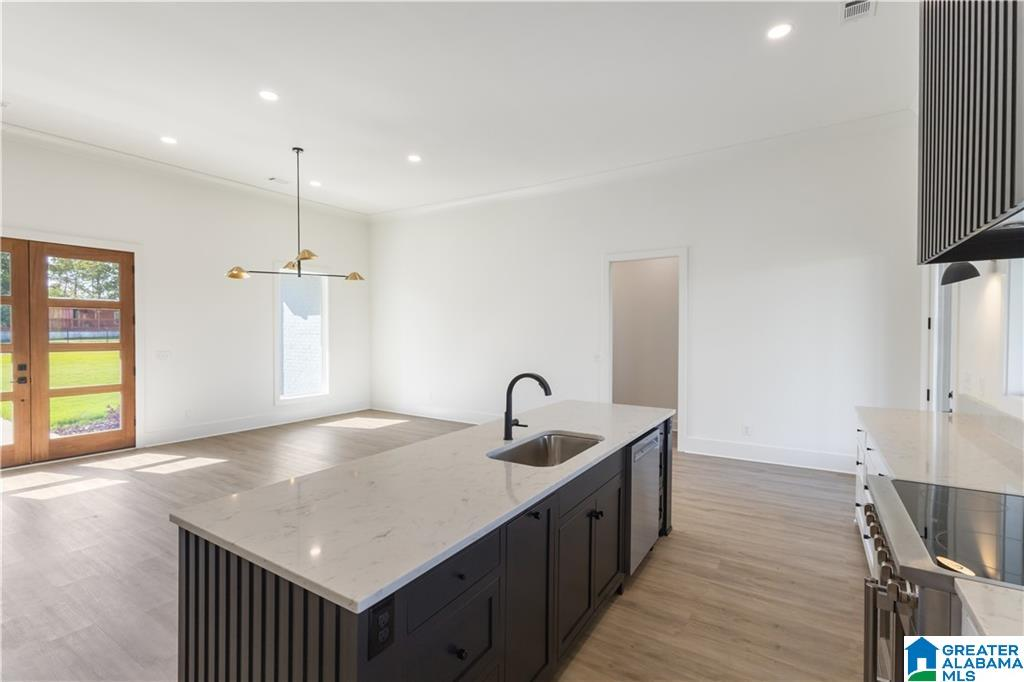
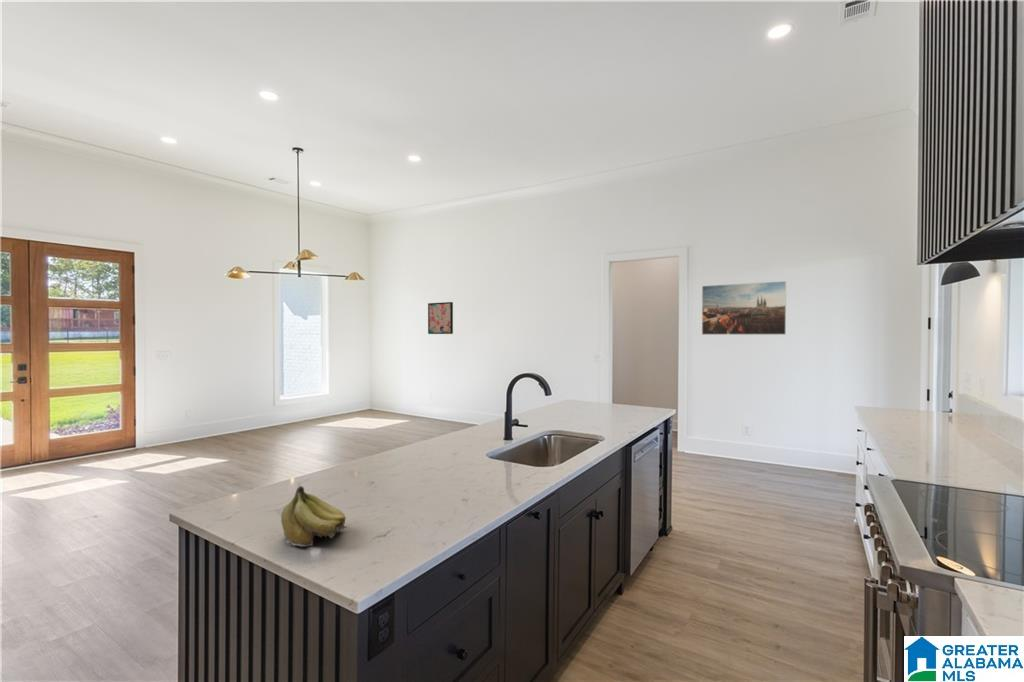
+ fruit (317, 513)
+ wall art (440, 318)
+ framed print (742, 309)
